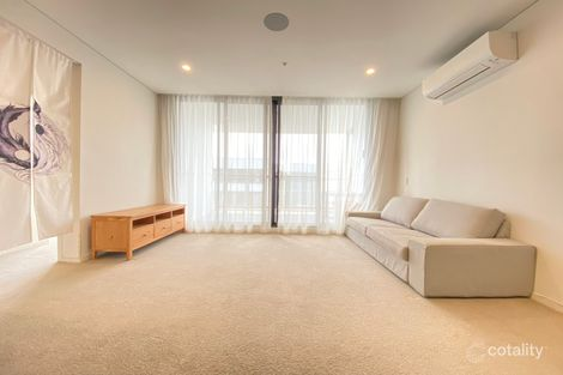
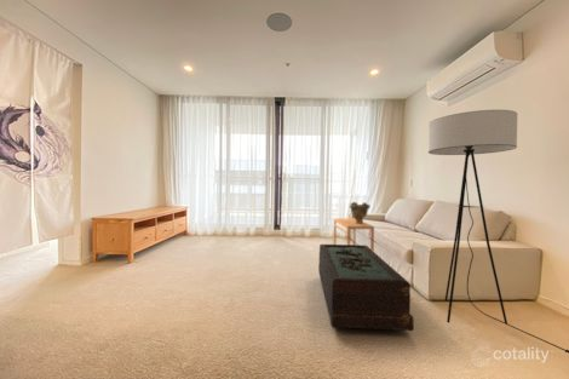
+ coffee table (354, 278)
+ side table (352, 239)
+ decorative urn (358, 212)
+ floor lamp (484, 223)
